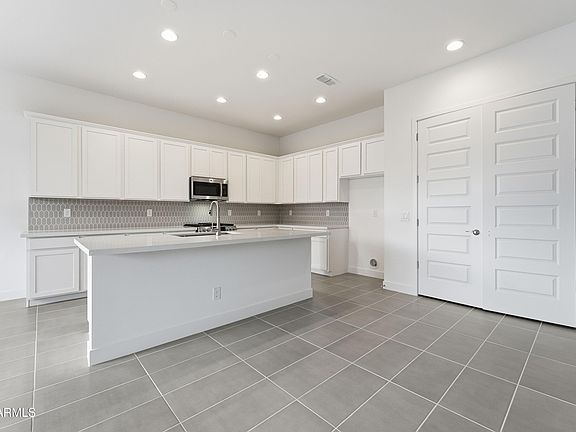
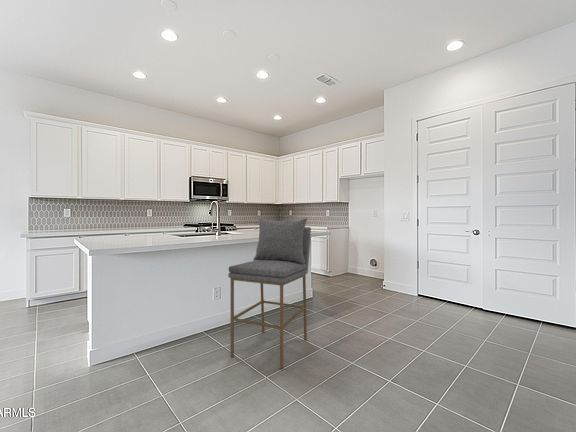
+ bar stool (272, 282)
